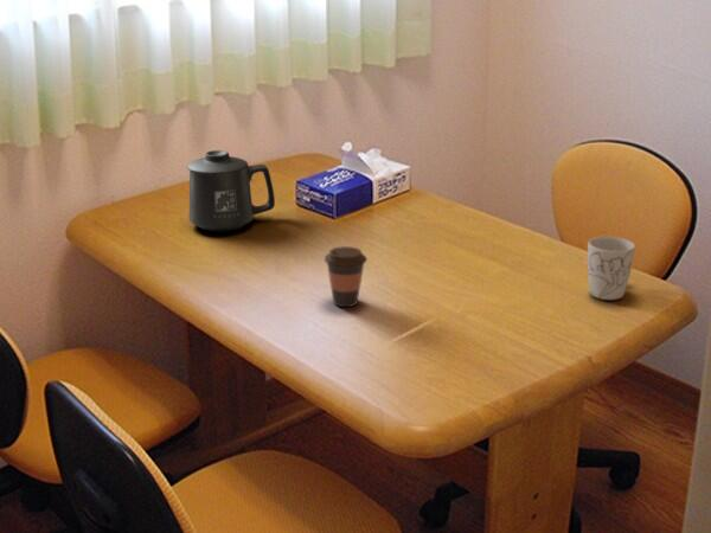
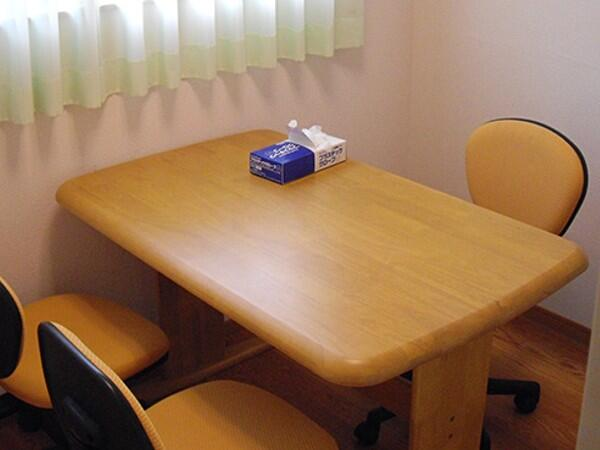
- mug (613, 266)
- mug (226, 187)
- coffee cup (345, 277)
